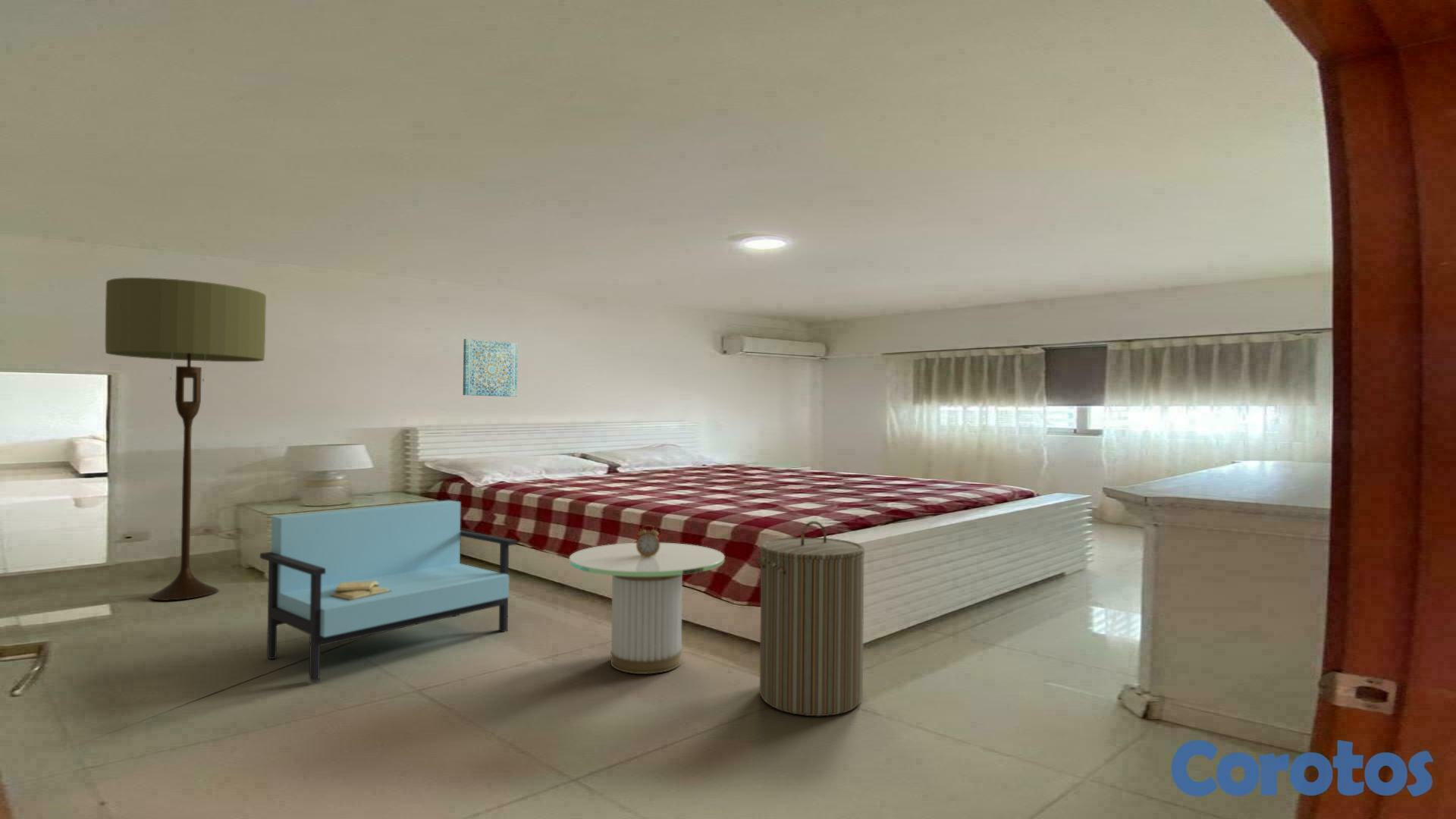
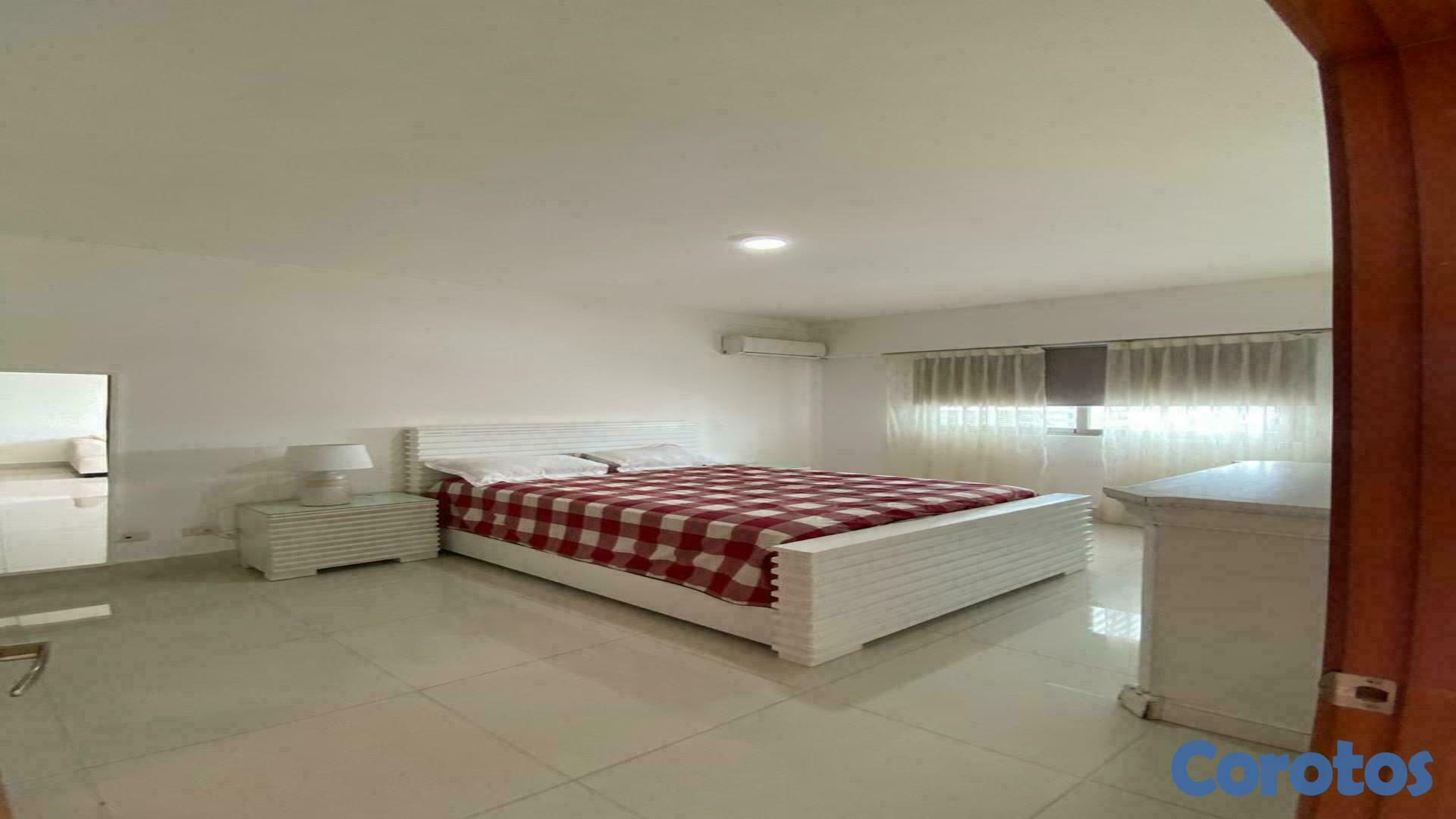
- sofa (395, 578)
- laundry hamper (811, 608)
- alarm clock (648, 539)
- wall art (491, 368)
- floor lamp (187, 440)
- diary (357, 586)
- side table (647, 608)
